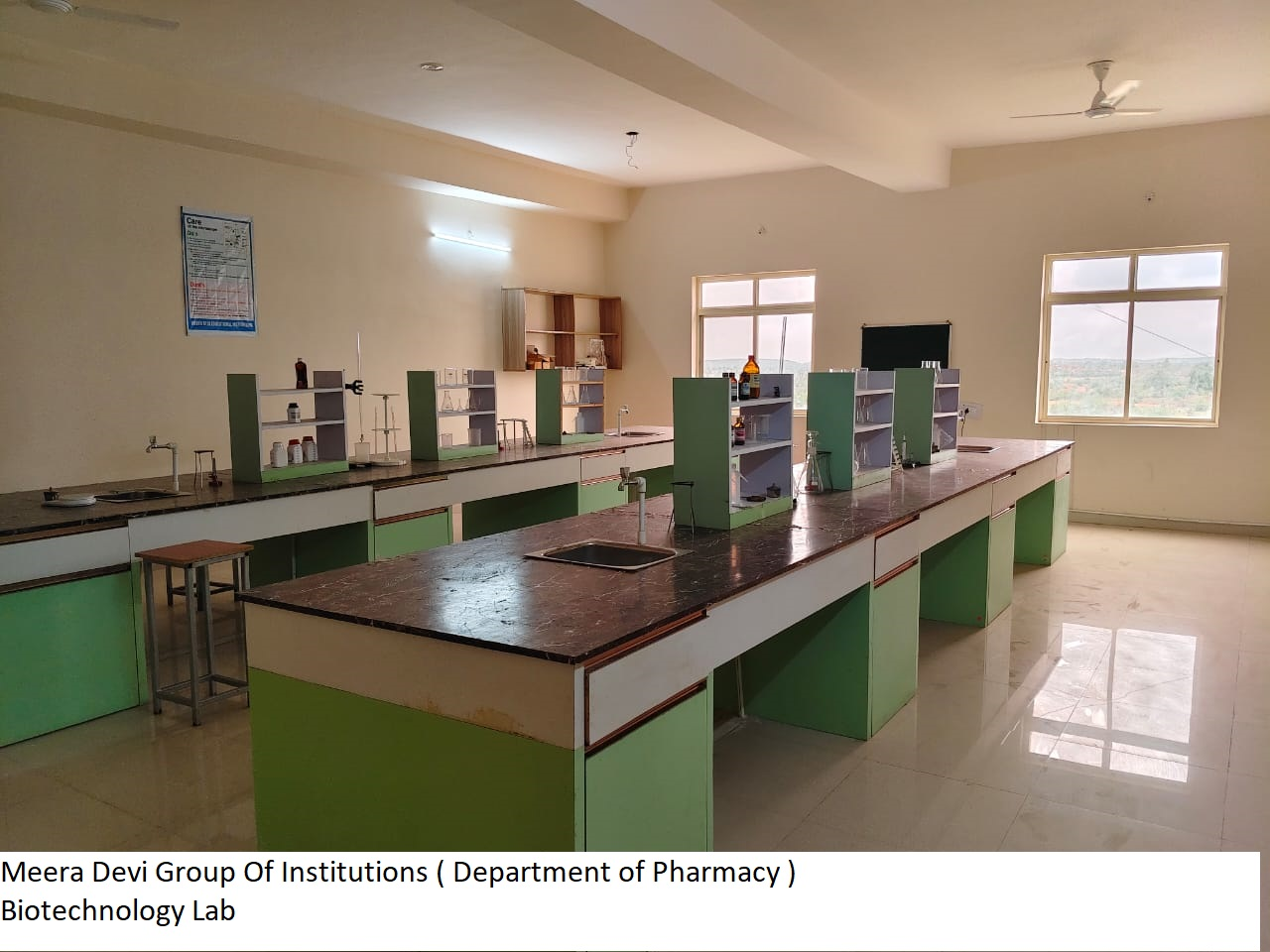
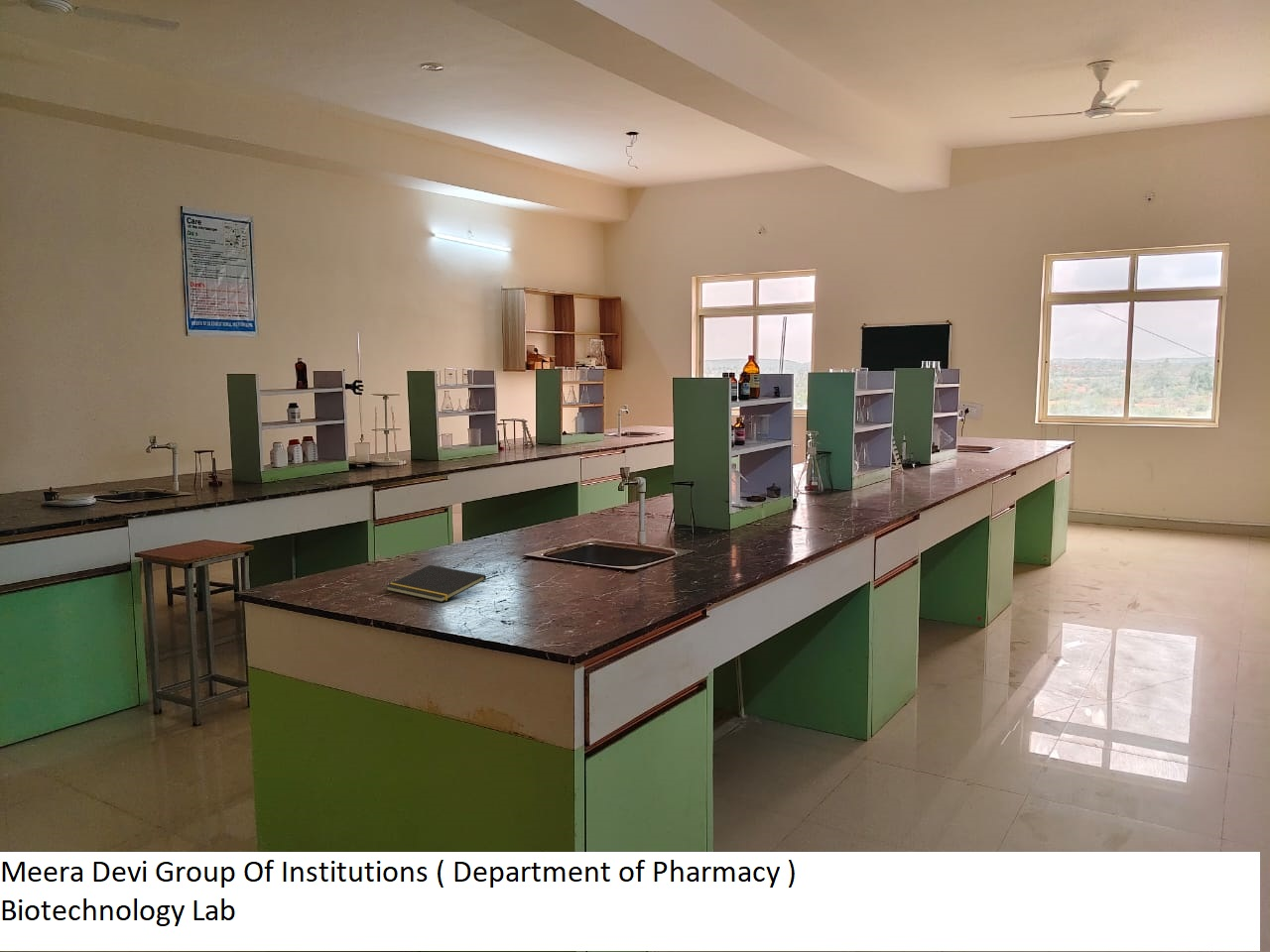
+ notepad (436, 582)
